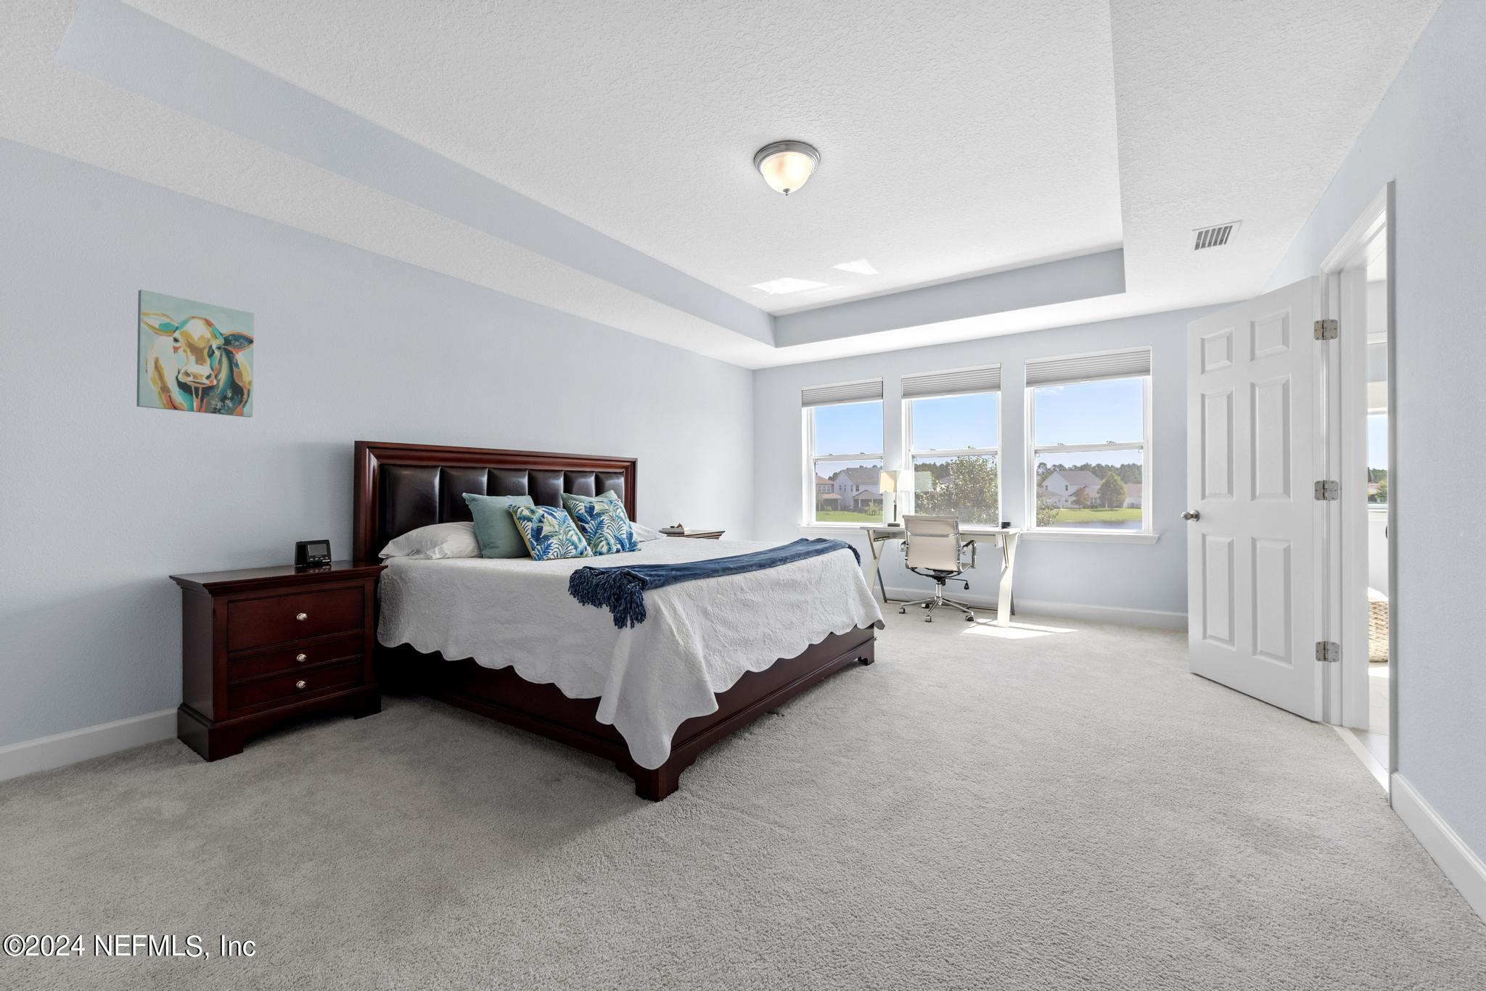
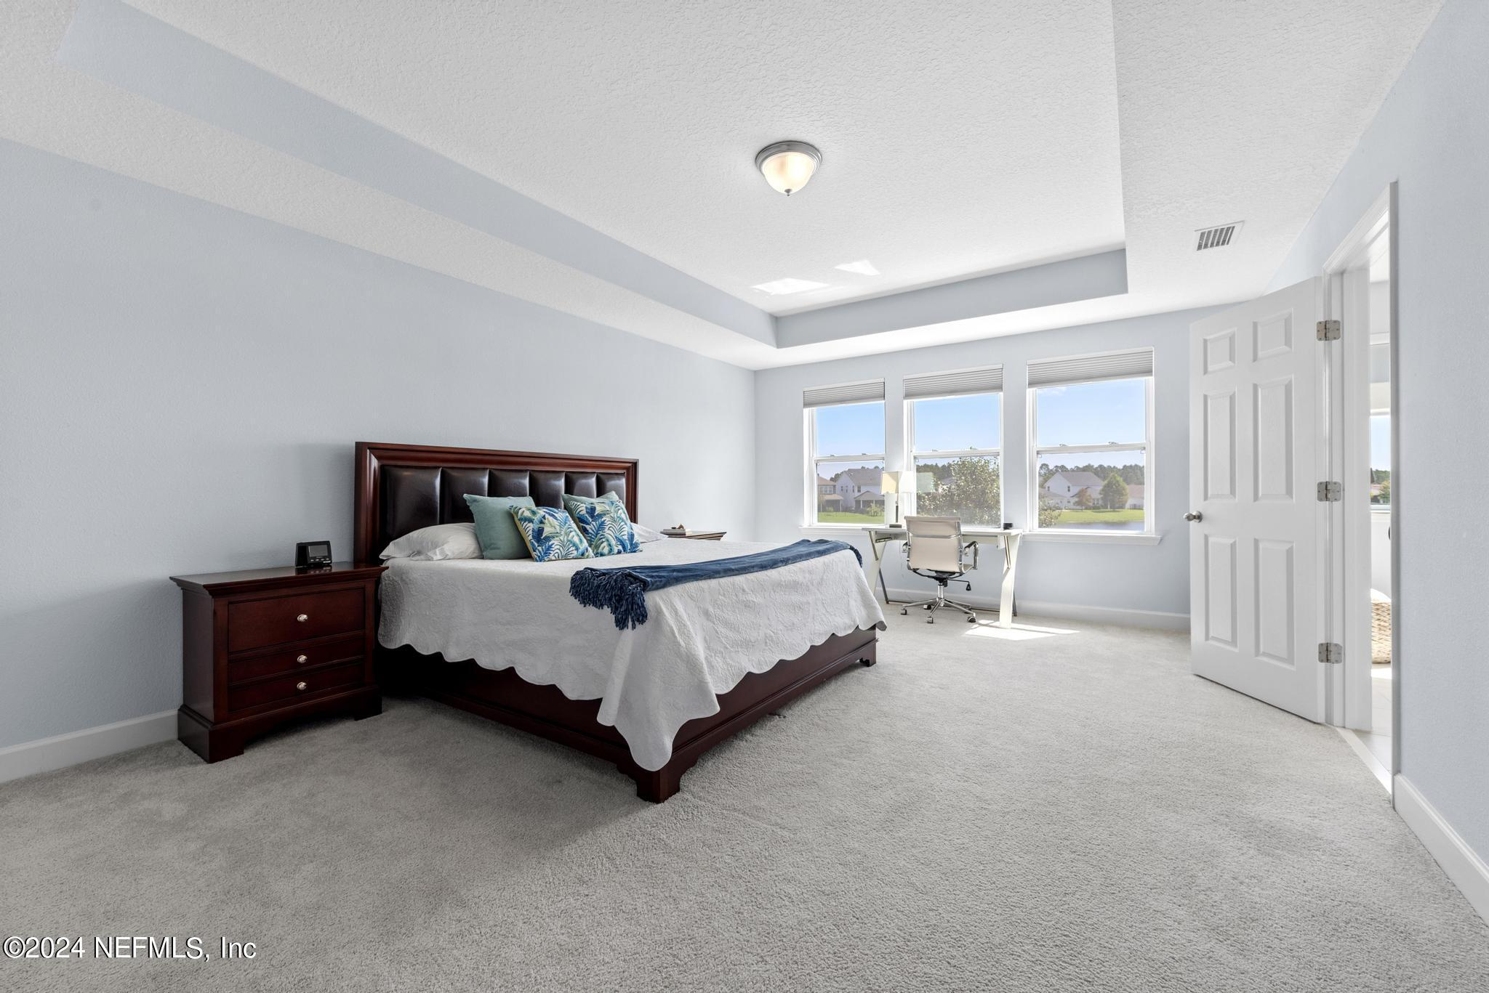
- wall art (198, 356)
